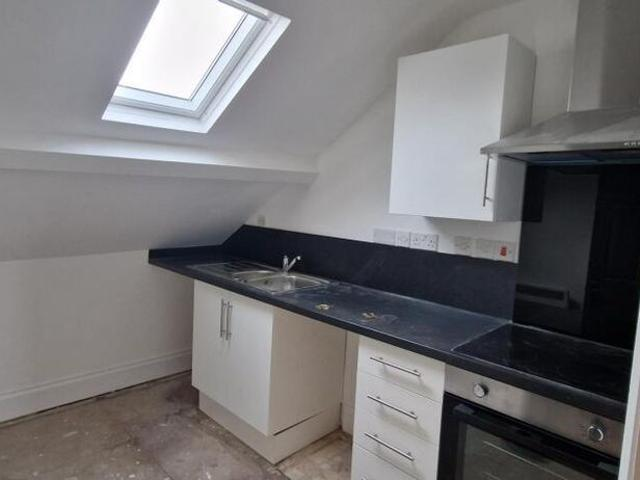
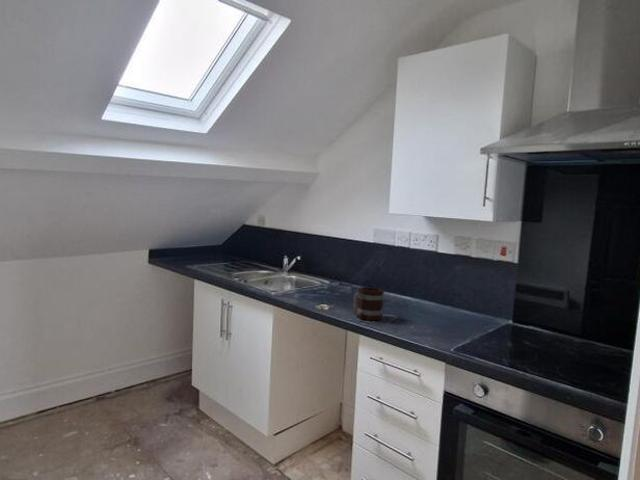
+ mug (366, 303)
